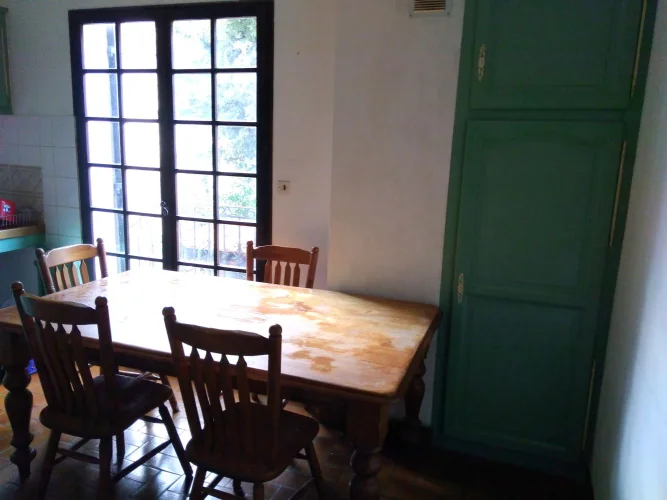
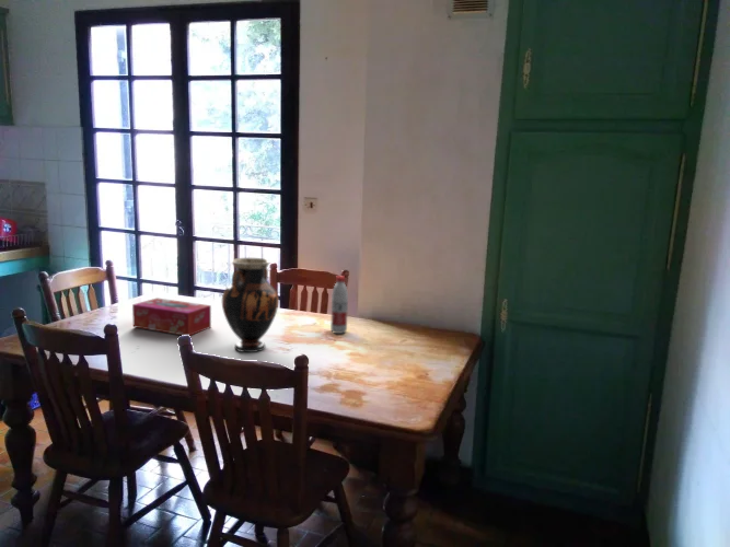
+ vase (250, 304)
+ water bottle (339, 304)
+ tissue box (172, 316)
